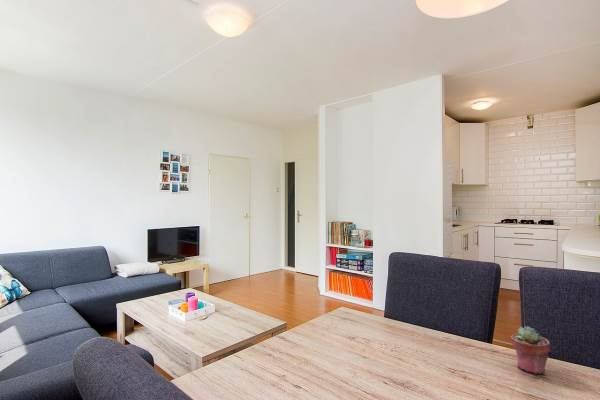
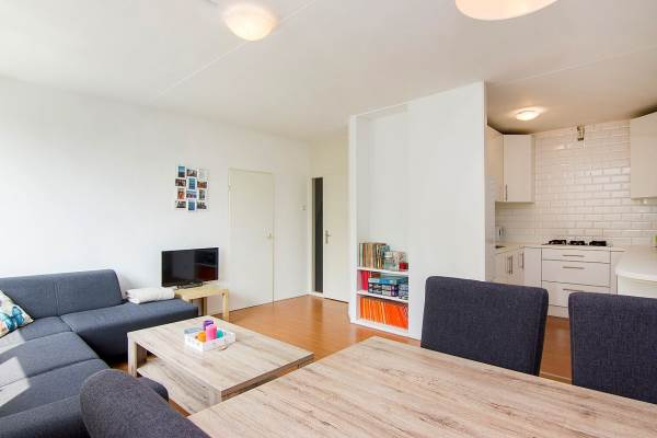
- potted succulent (530, 347)
